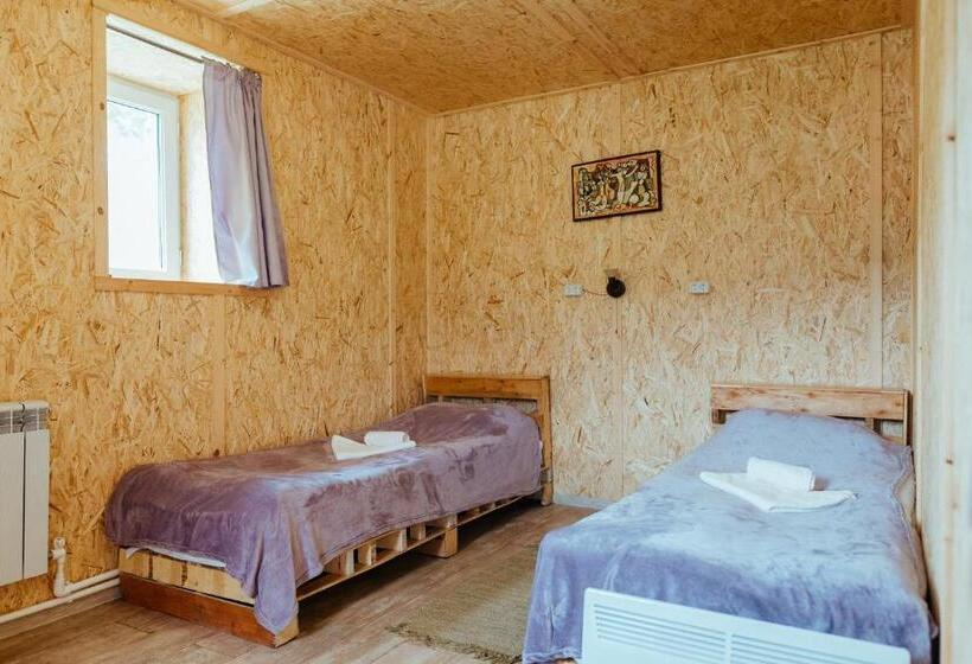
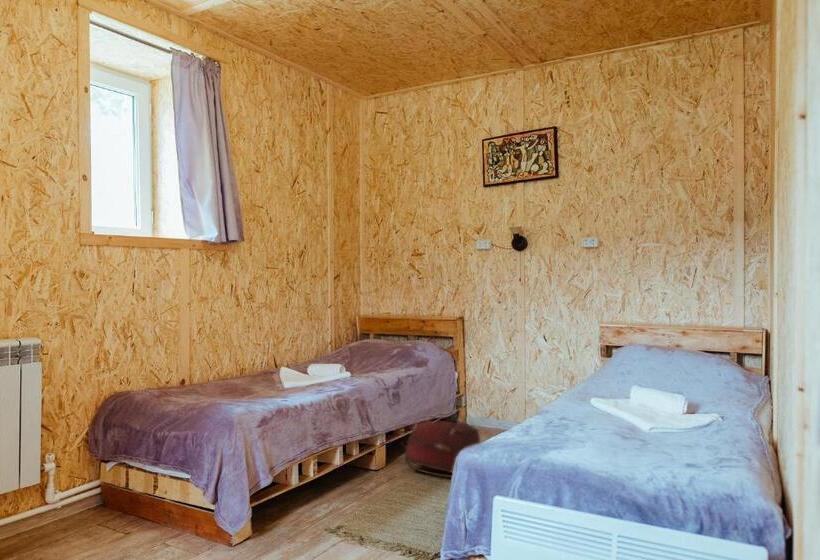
+ backpack (436, 445)
